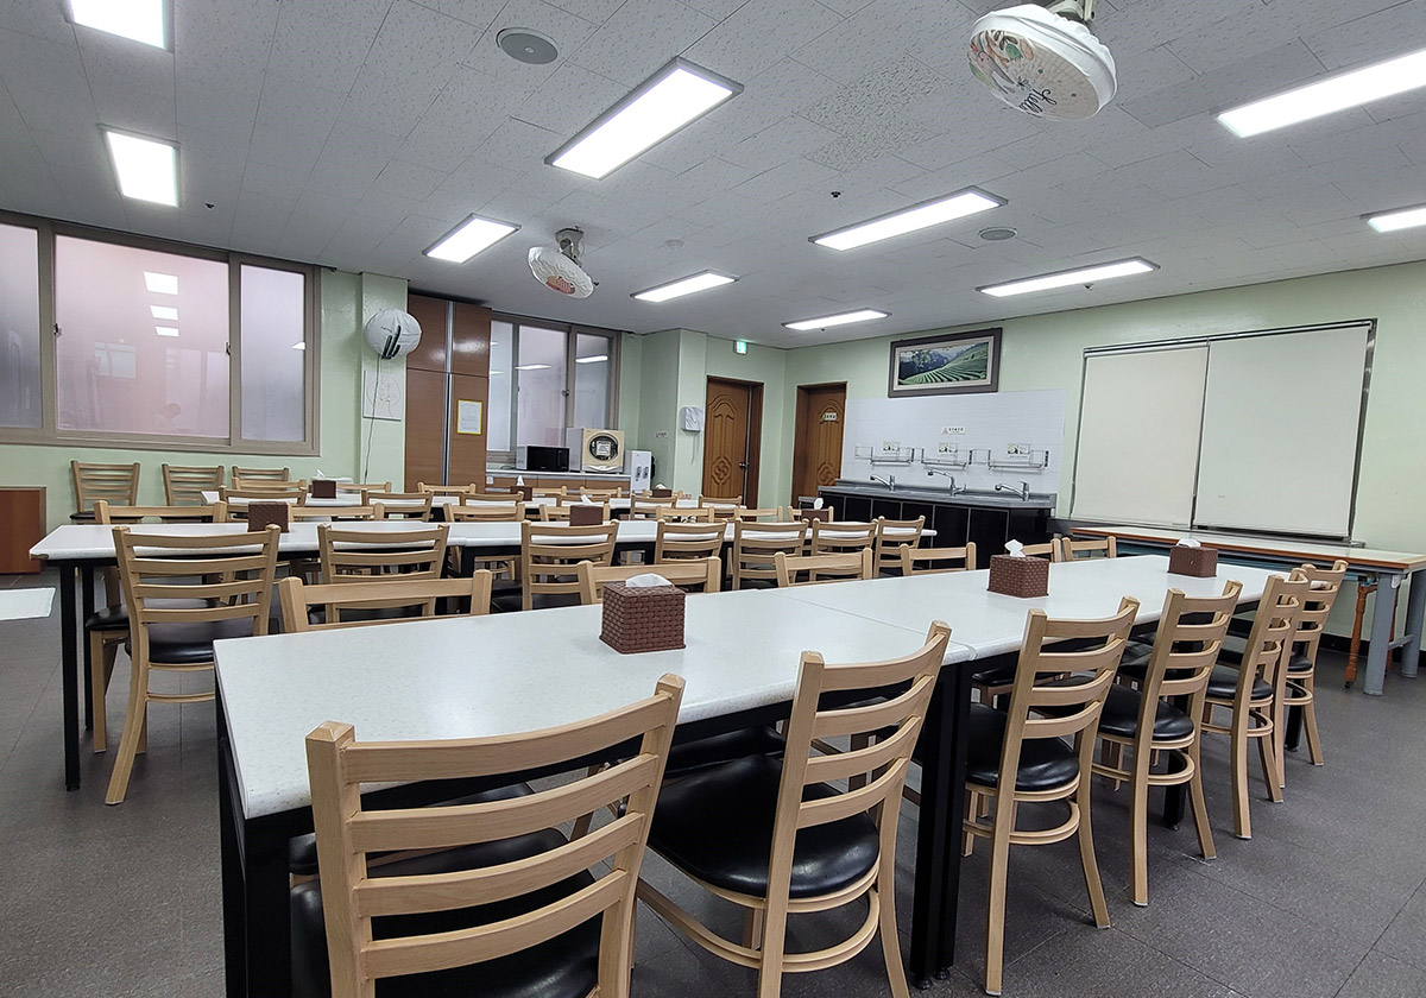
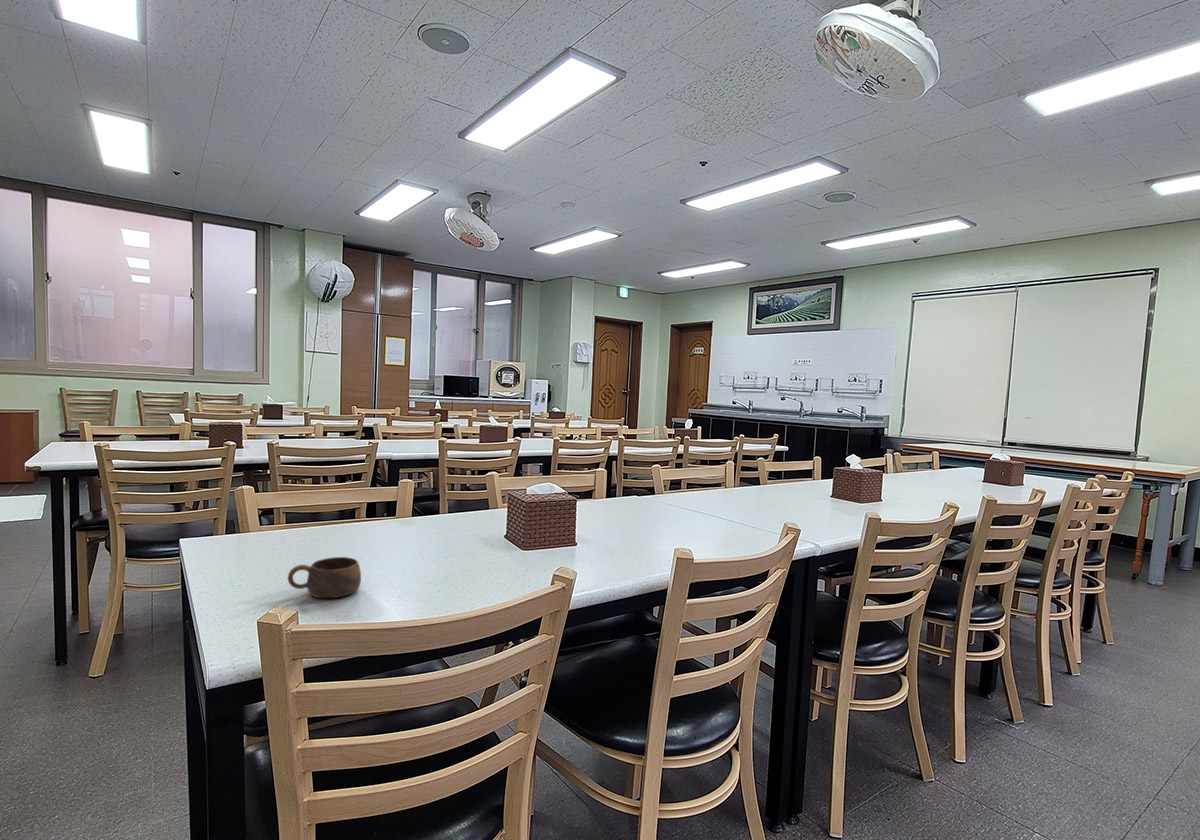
+ cup (325, 576)
